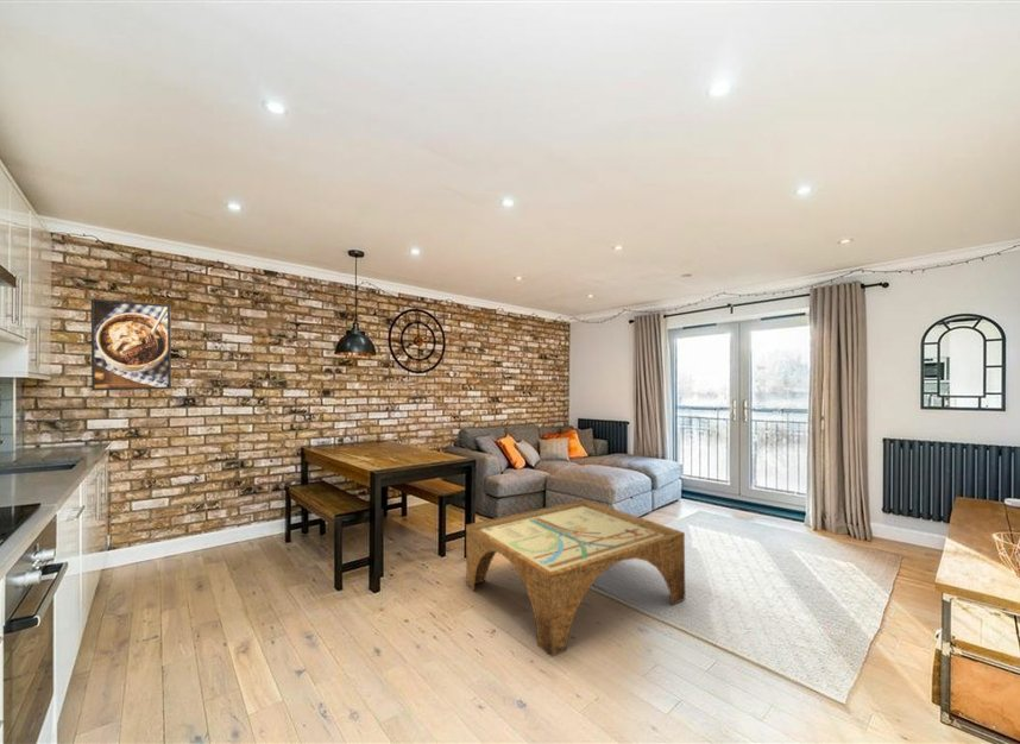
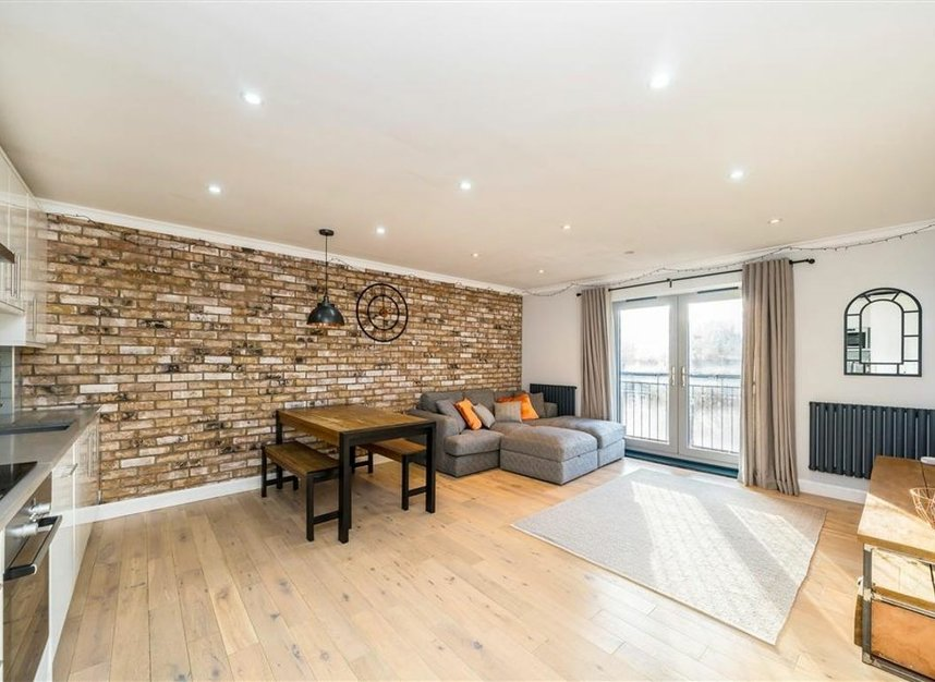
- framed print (132, 346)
- coffee table (572, 560)
